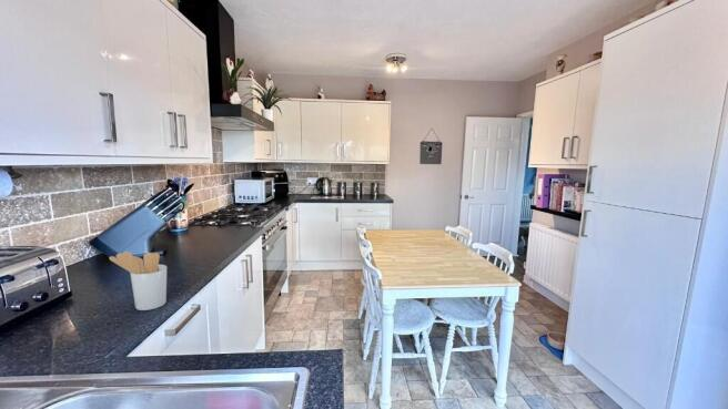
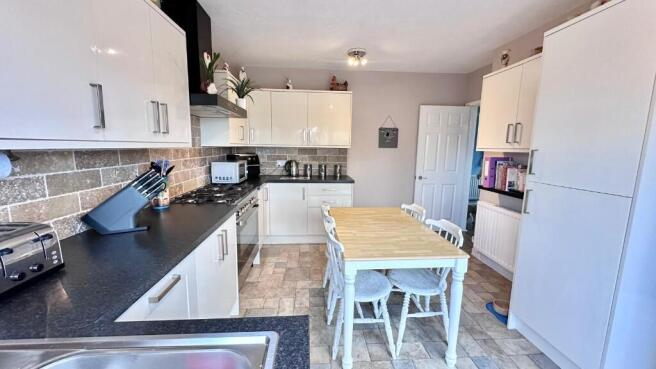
- utensil holder (140, 278)
